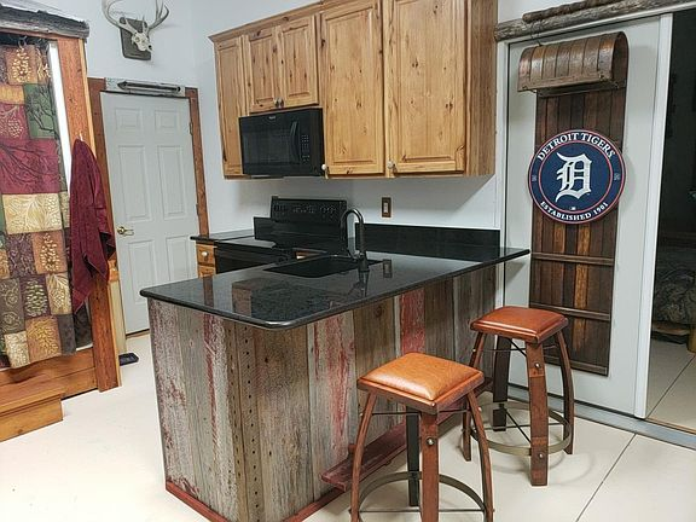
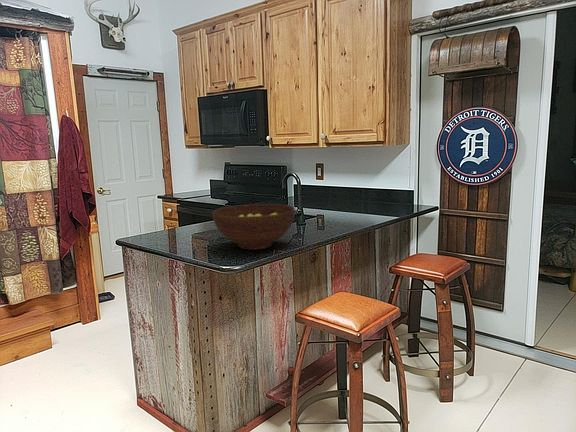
+ fruit bowl (254, 228)
